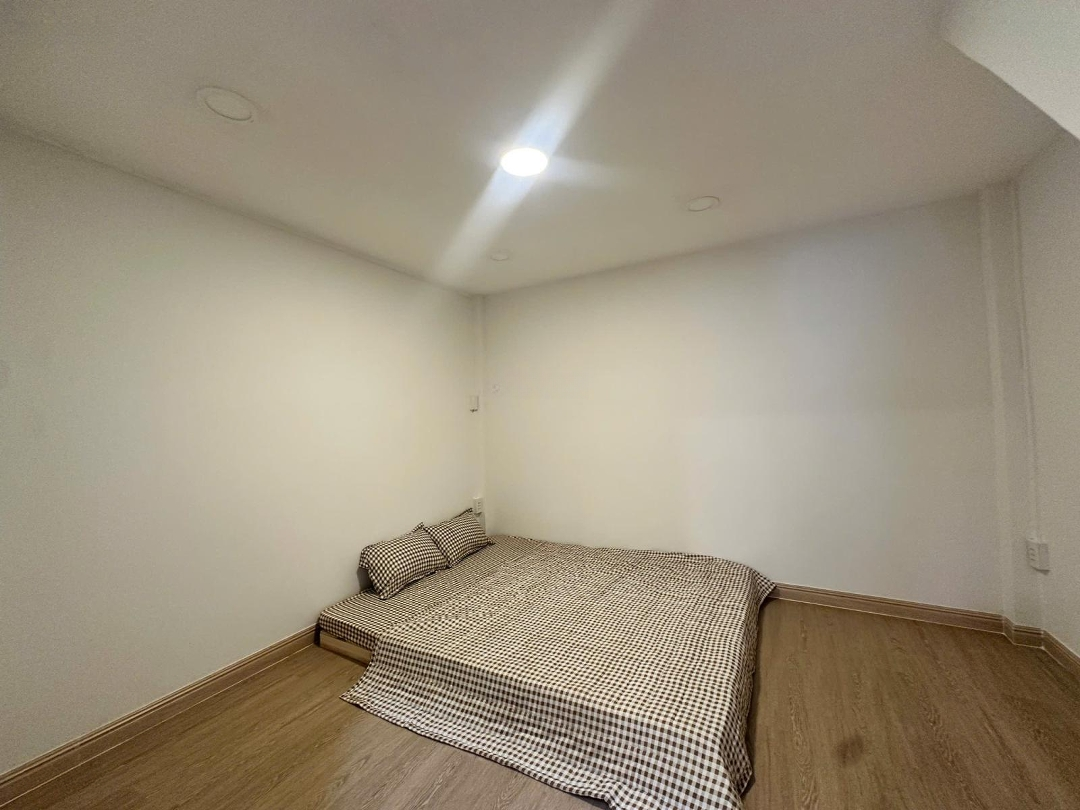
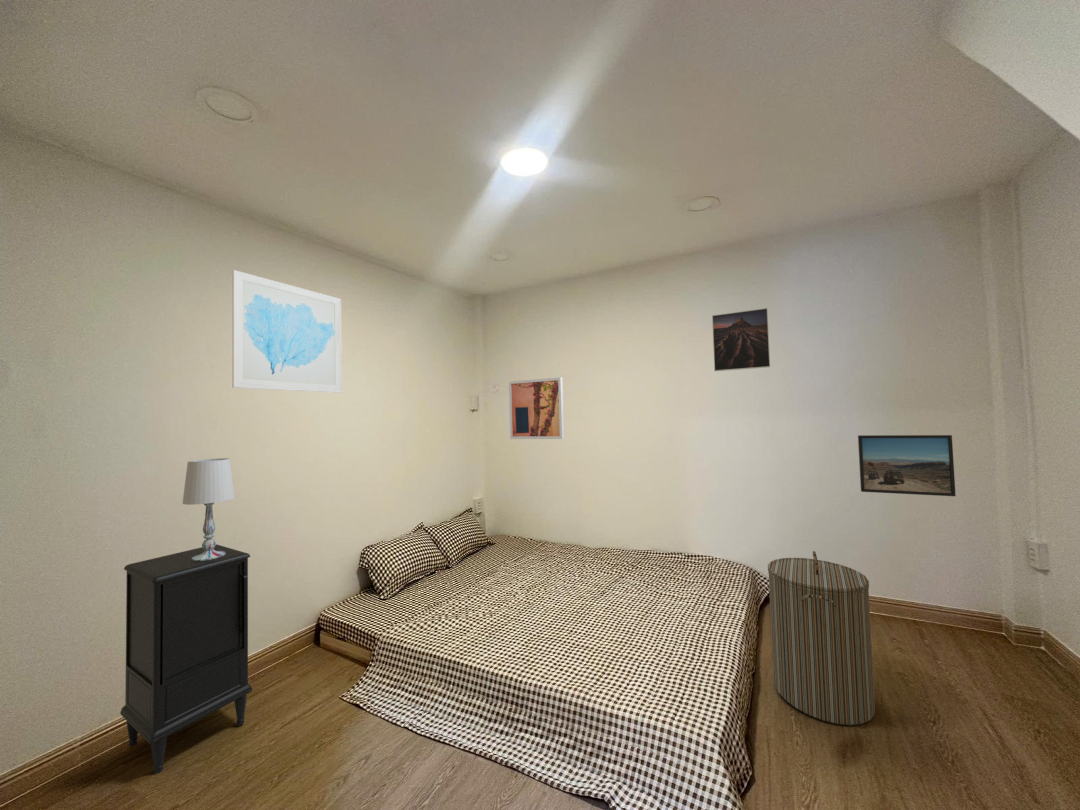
+ wall art (293, 338)
+ nightstand (189, 645)
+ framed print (904, 464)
+ wall art (535, 409)
+ table lamp (209, 507)
+ laundry hamper (817, 623)
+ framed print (740, 340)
